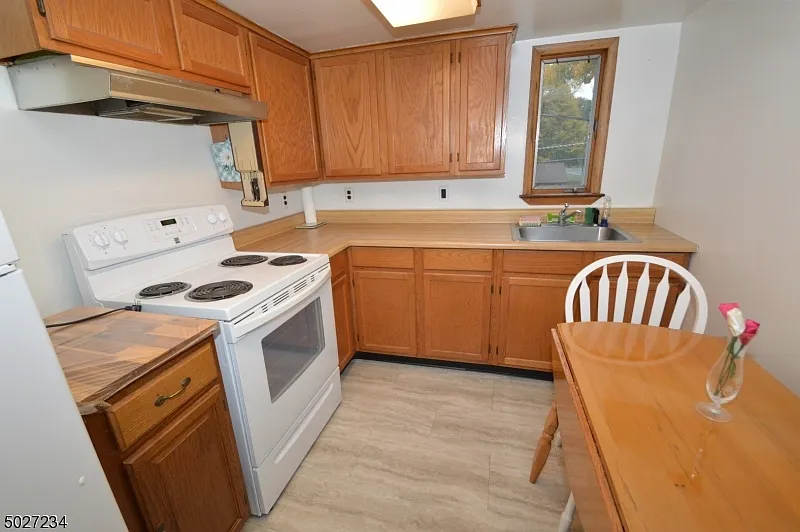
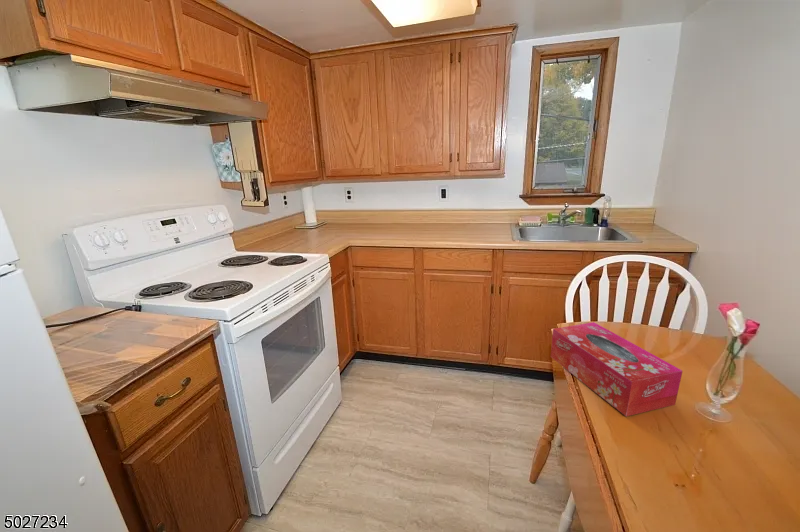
+ tissue box (607, 362)
